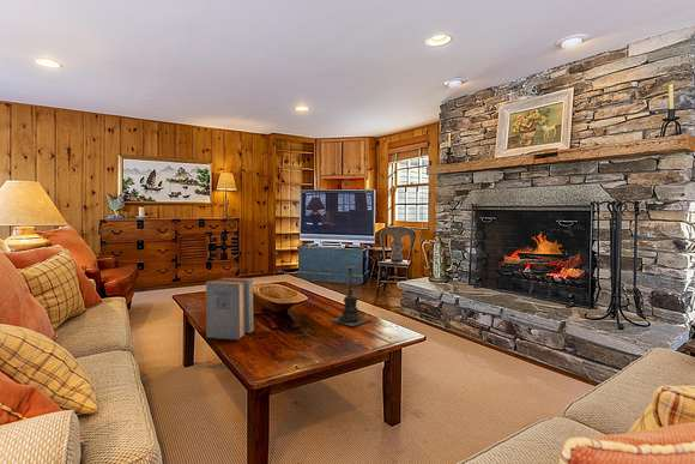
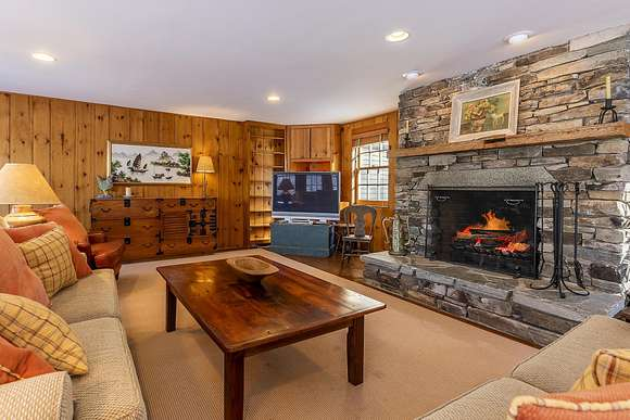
- candle holder (350, 289)
- book (230, 307)
